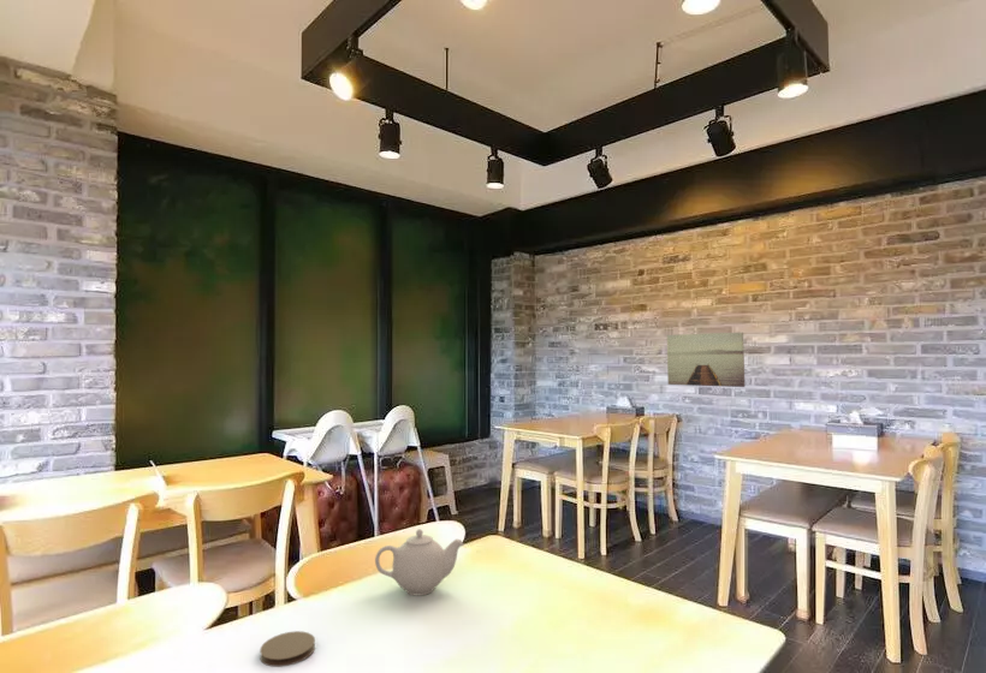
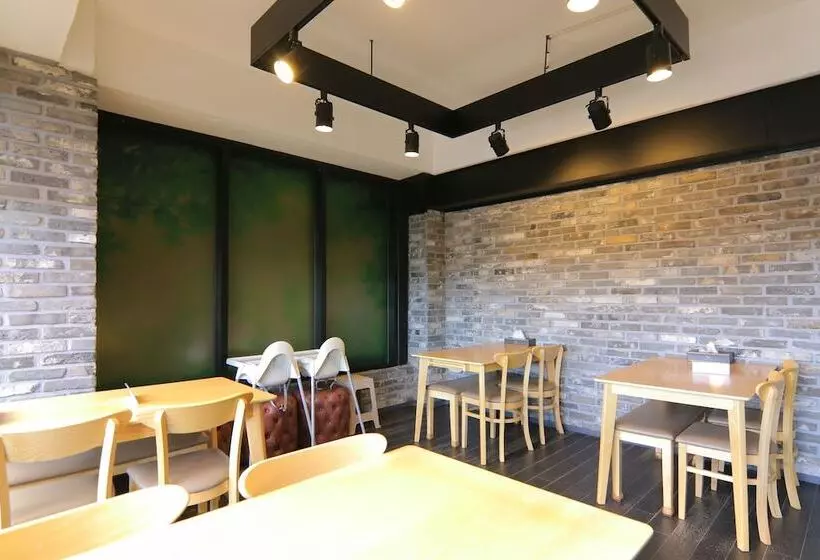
- coaster (287, 648)
- teapot (420, 559)
- wall art (703, 359)
